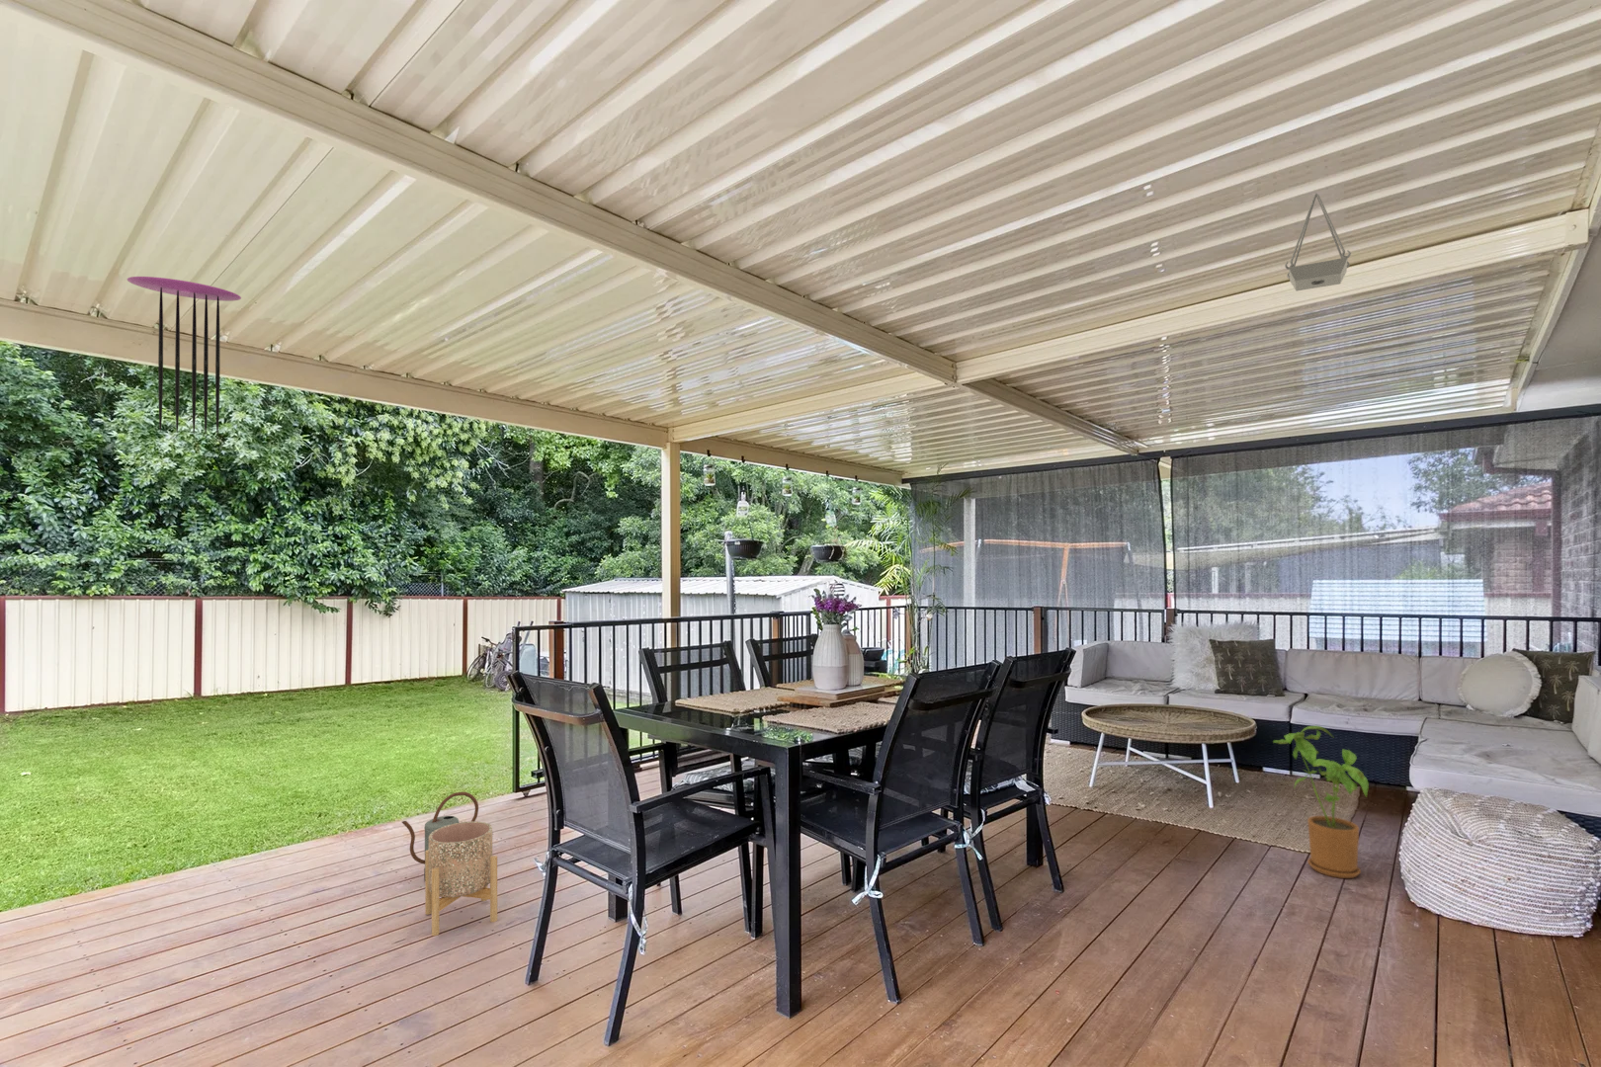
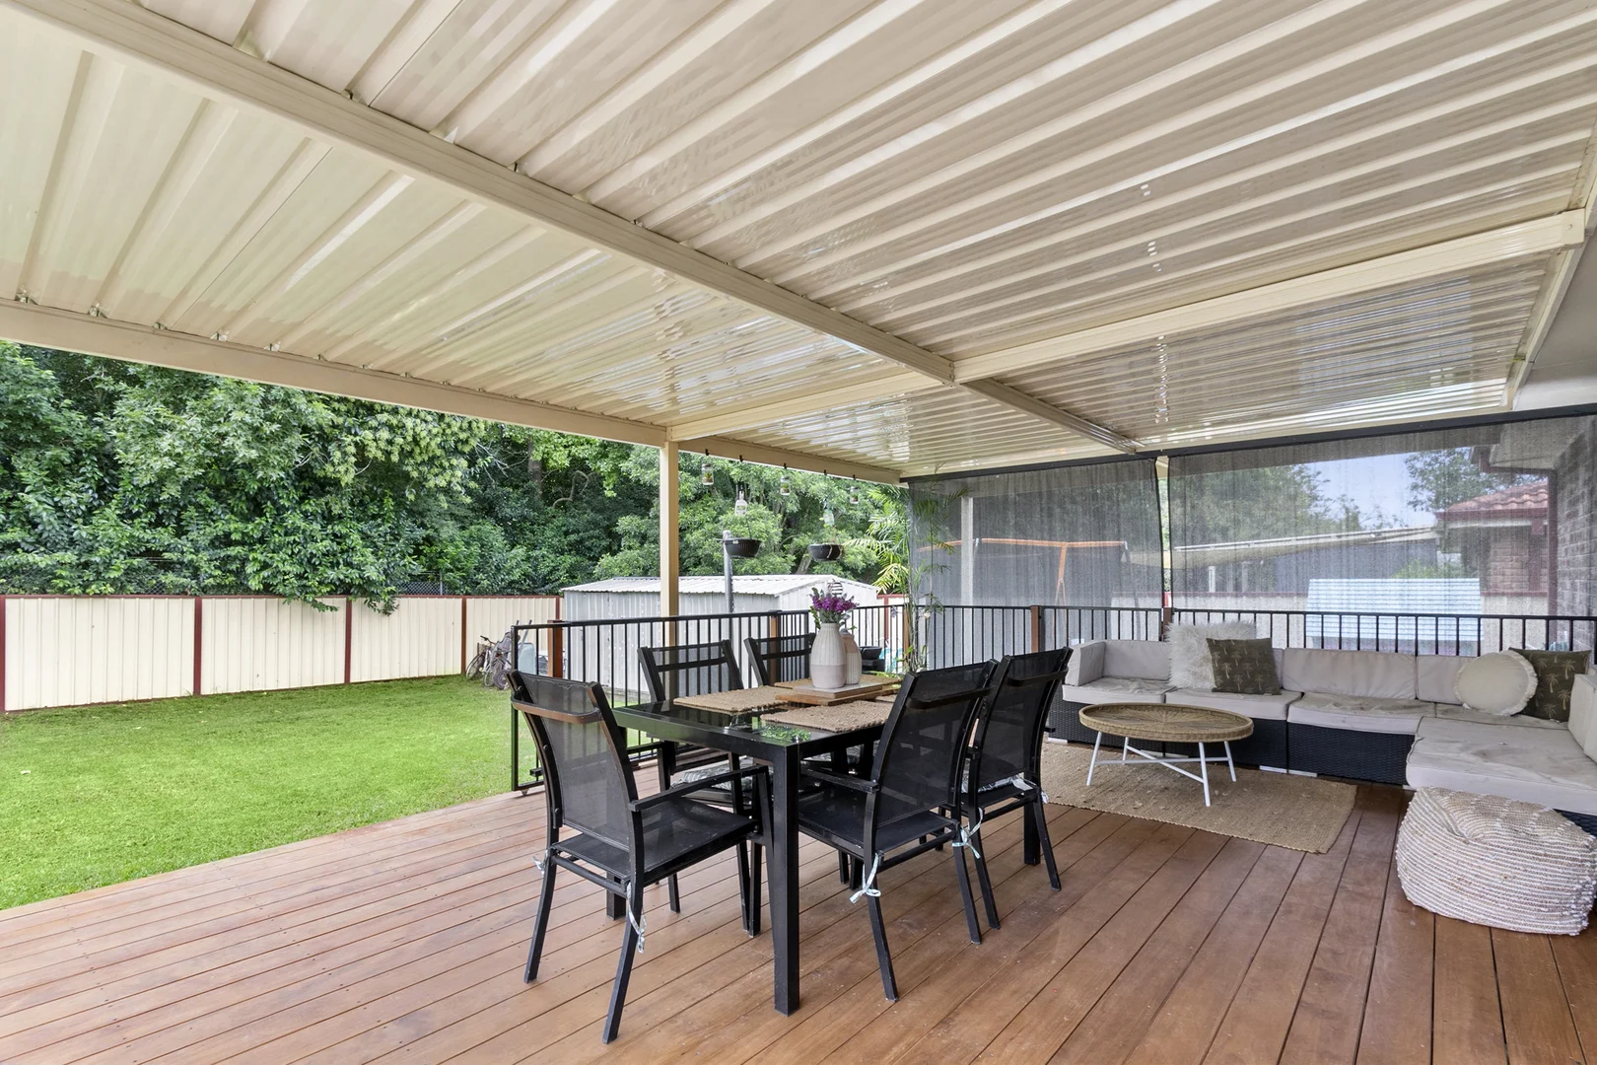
- wind chime (179, 360)
- hanging planter (1303, 236)
- house plant (1332, 798)
- planter (461, 874)
- watering can (438, 828)
